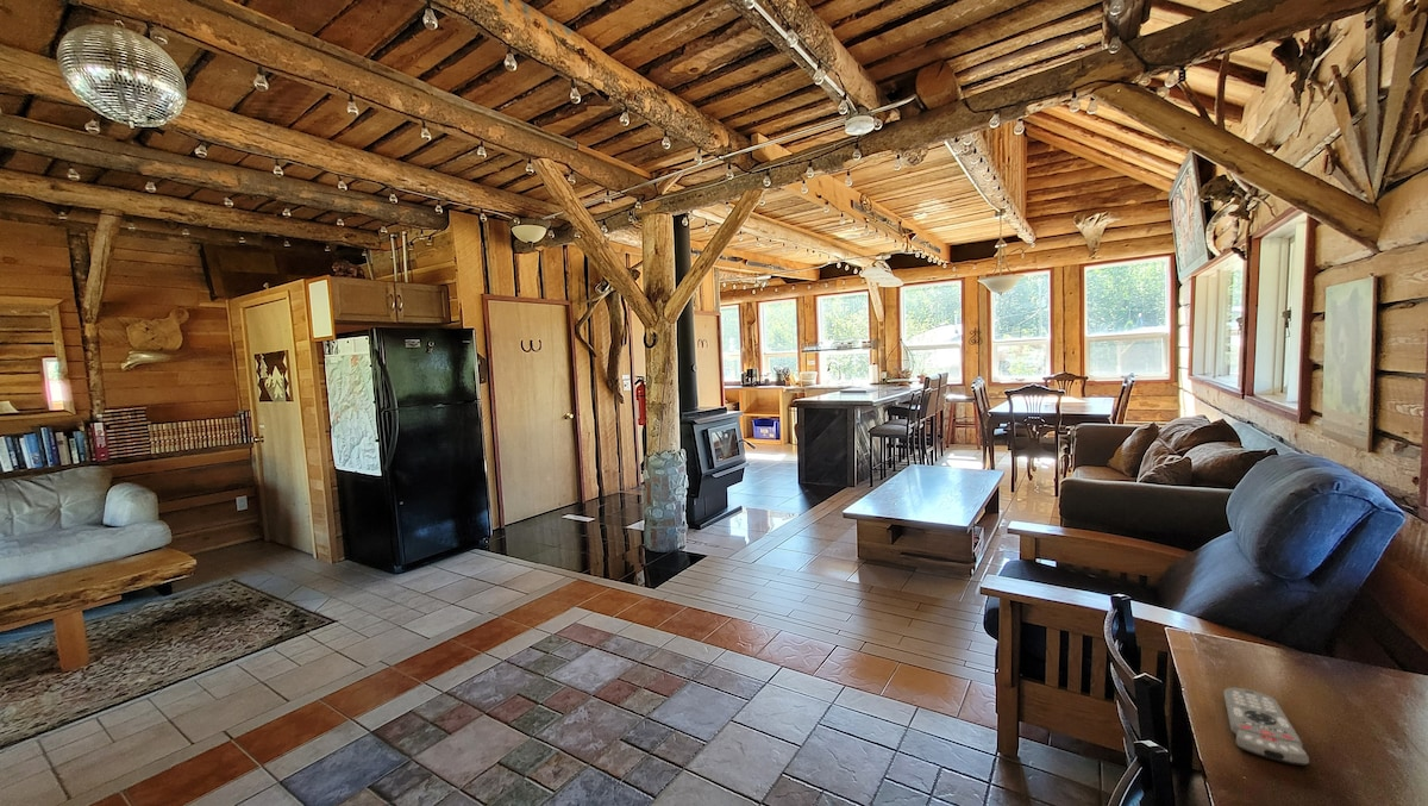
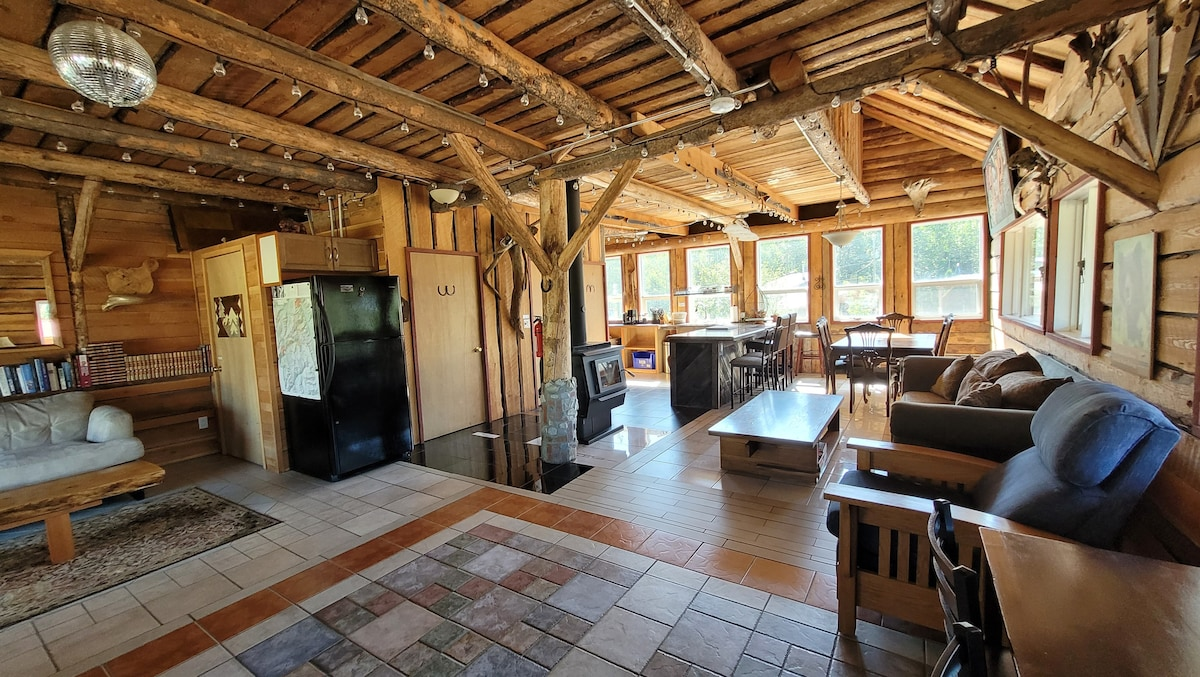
- remote control (1259, 721)
